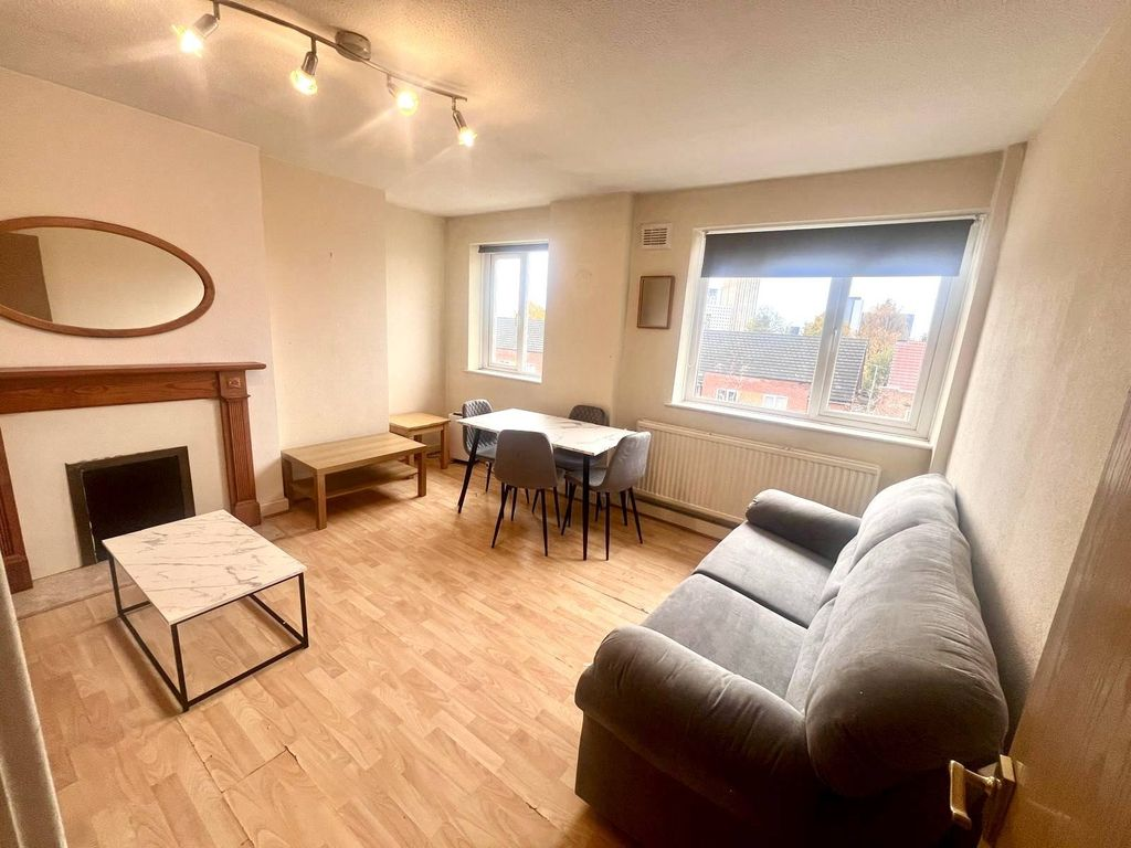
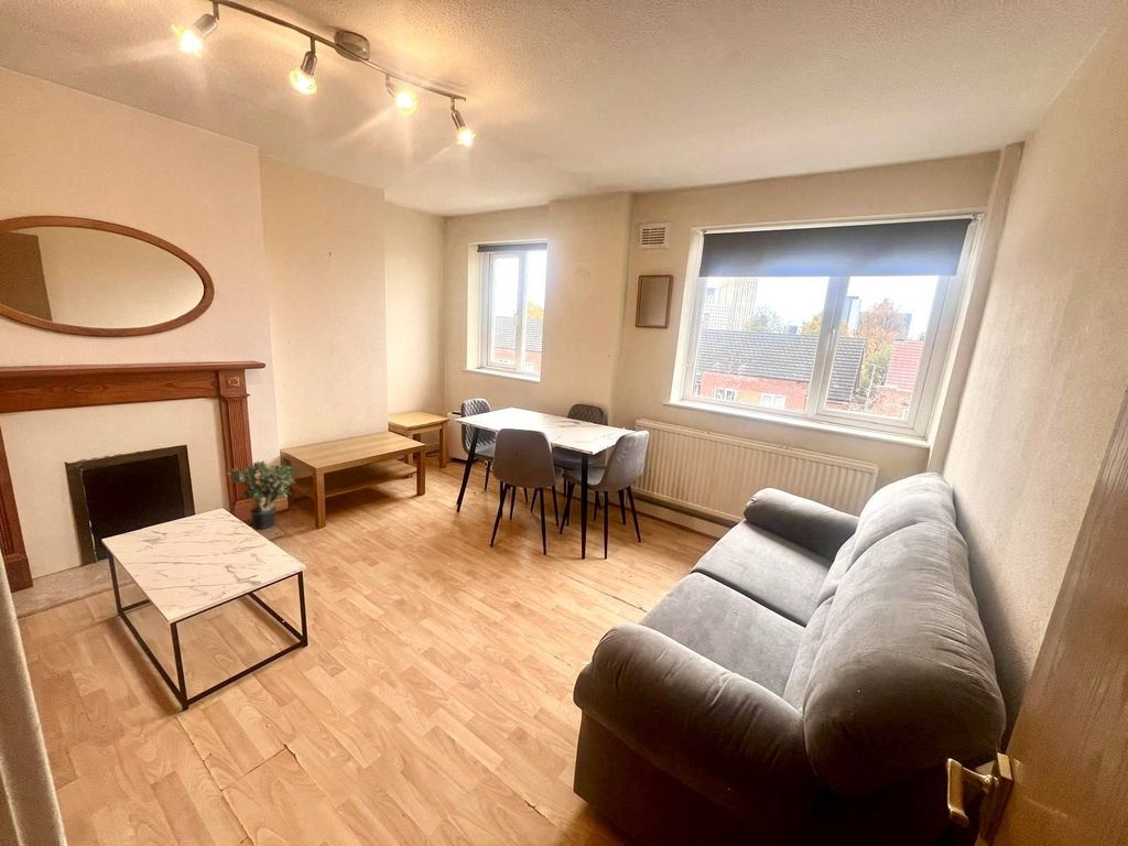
+ potted plant (265, 494)
